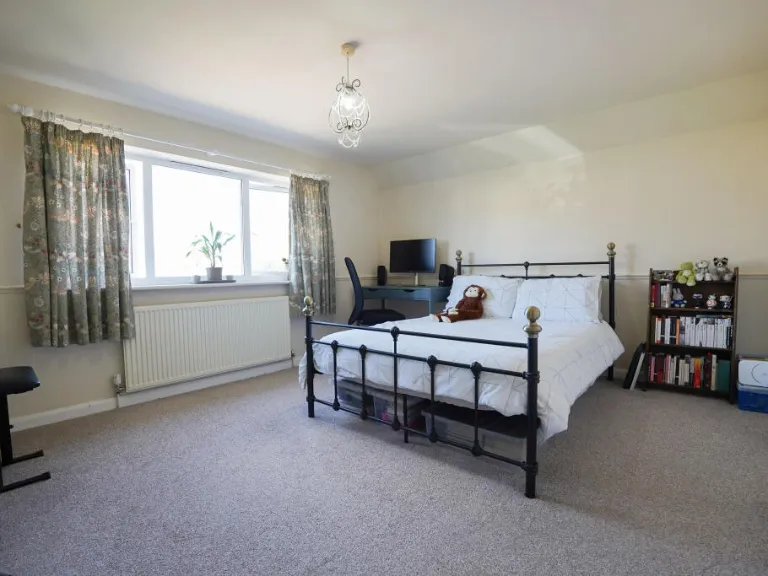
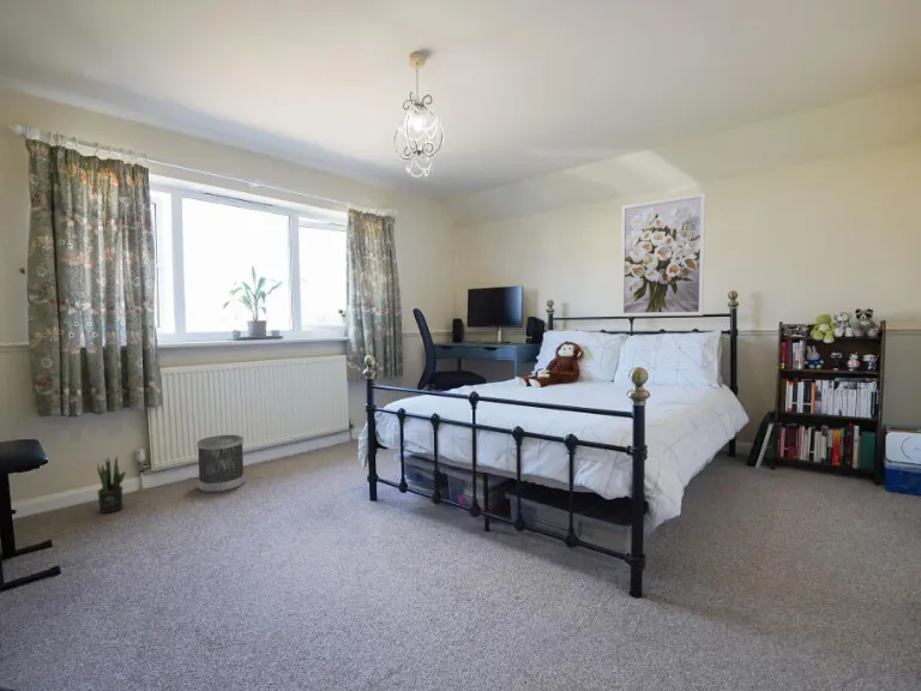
+ wall art (660, 258)
+ potted plant (112, 483)
+ wastebasket (221, 462)
